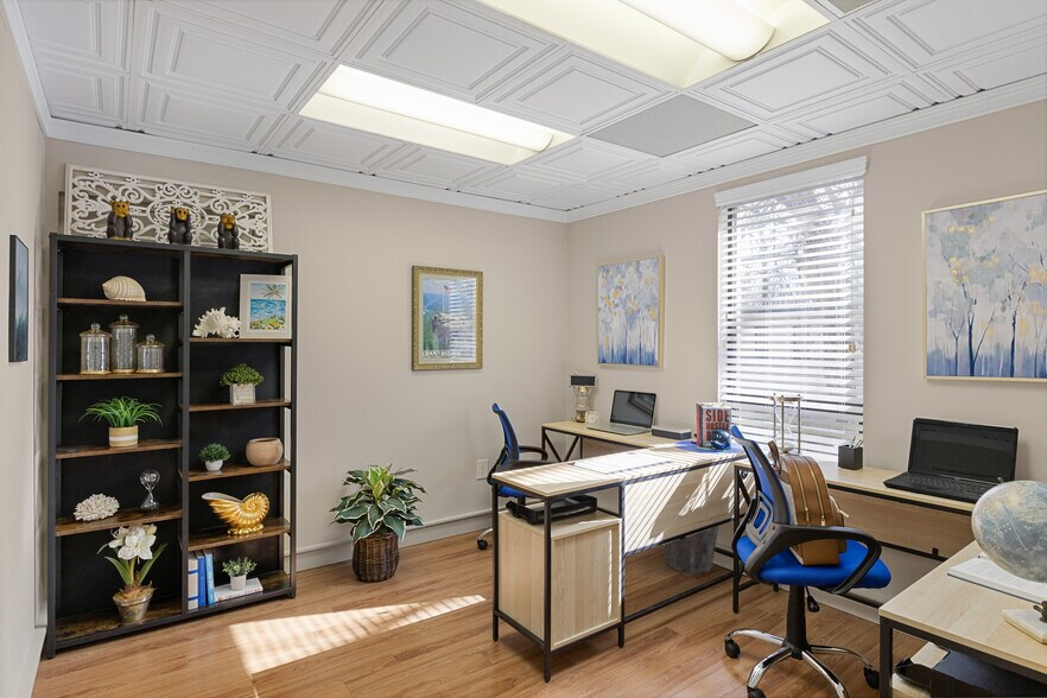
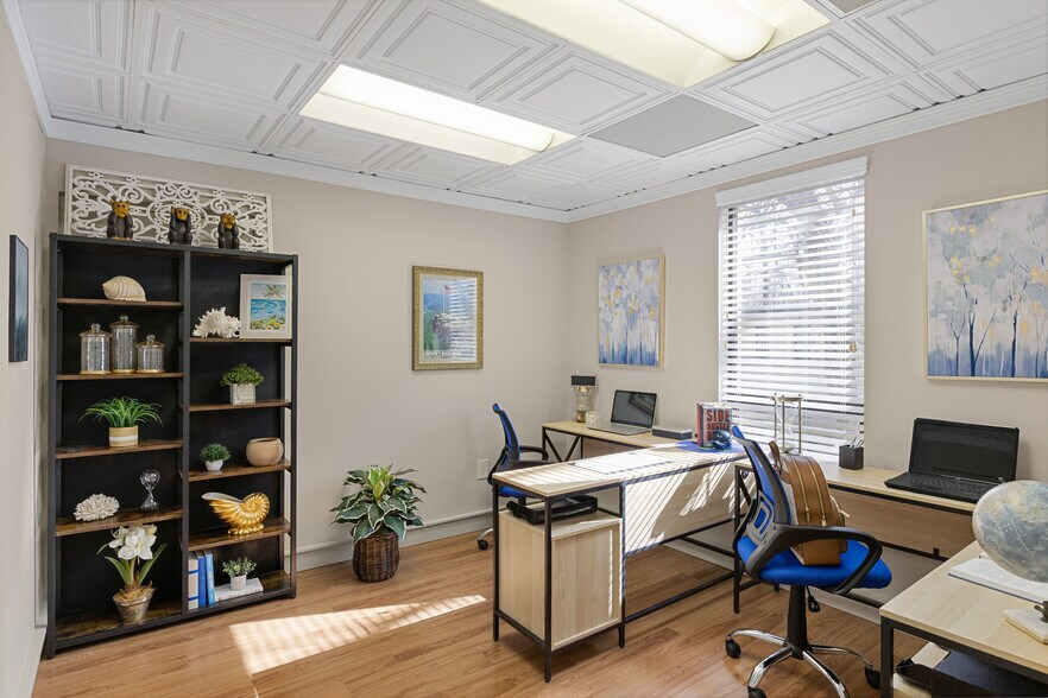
- waste bin (690, 535)
